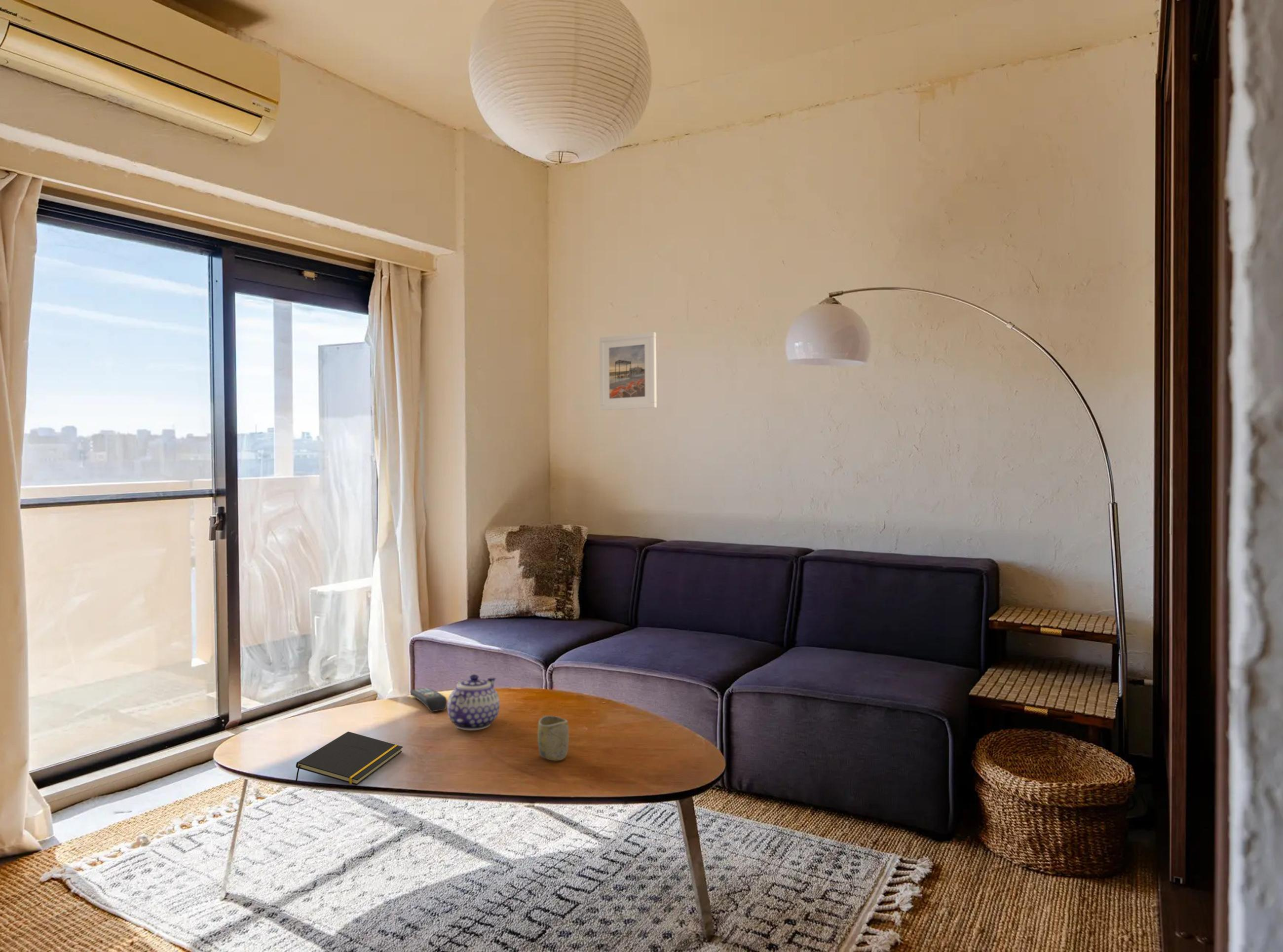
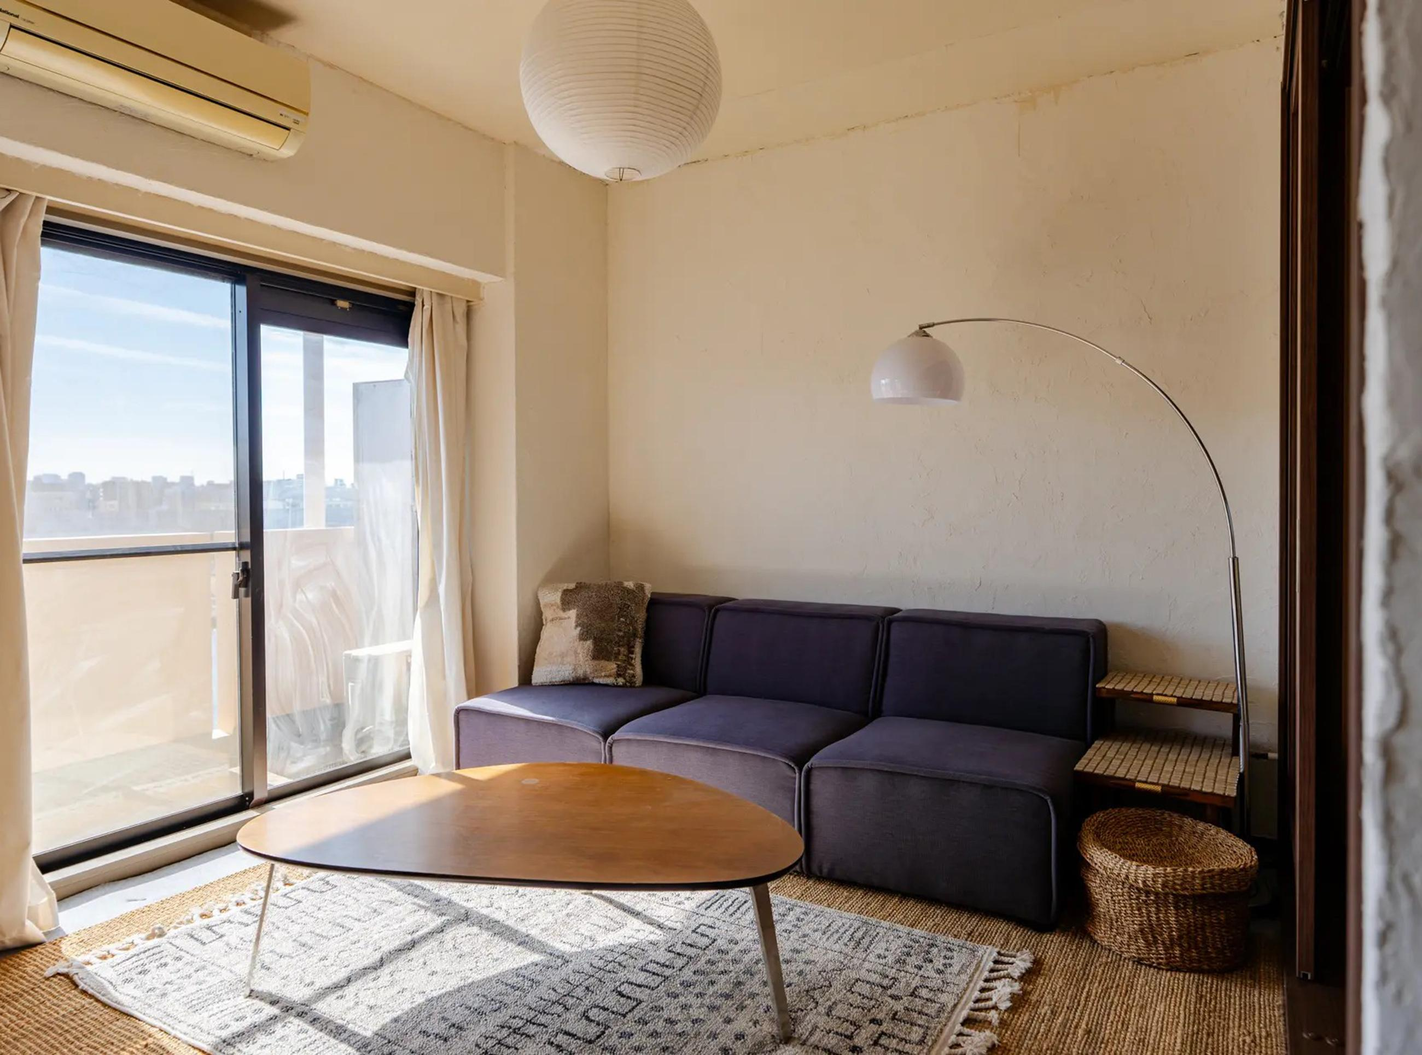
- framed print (627, 372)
- cup (553, 738)
- notepad (352, 756)
- teapot (473, 699)
- remote control (428, 697)
